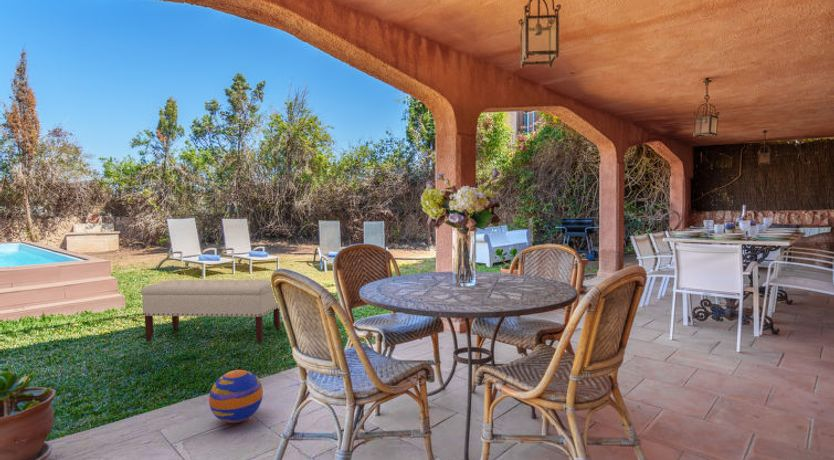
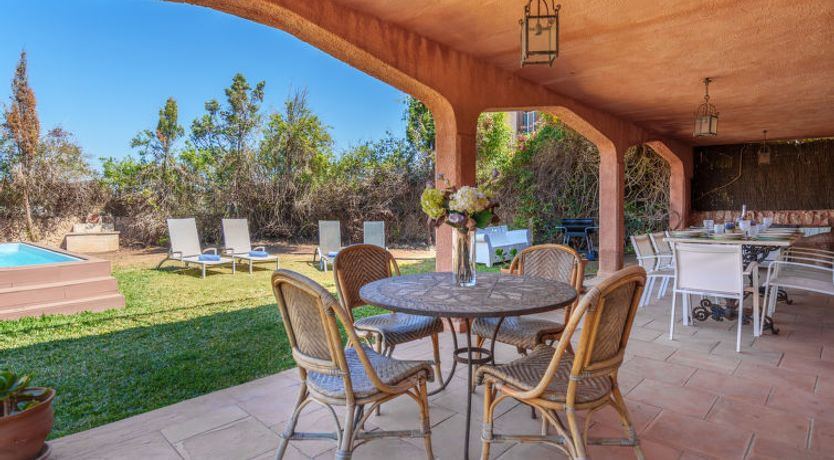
- bench (214, 308)
- ball (236, 395)
